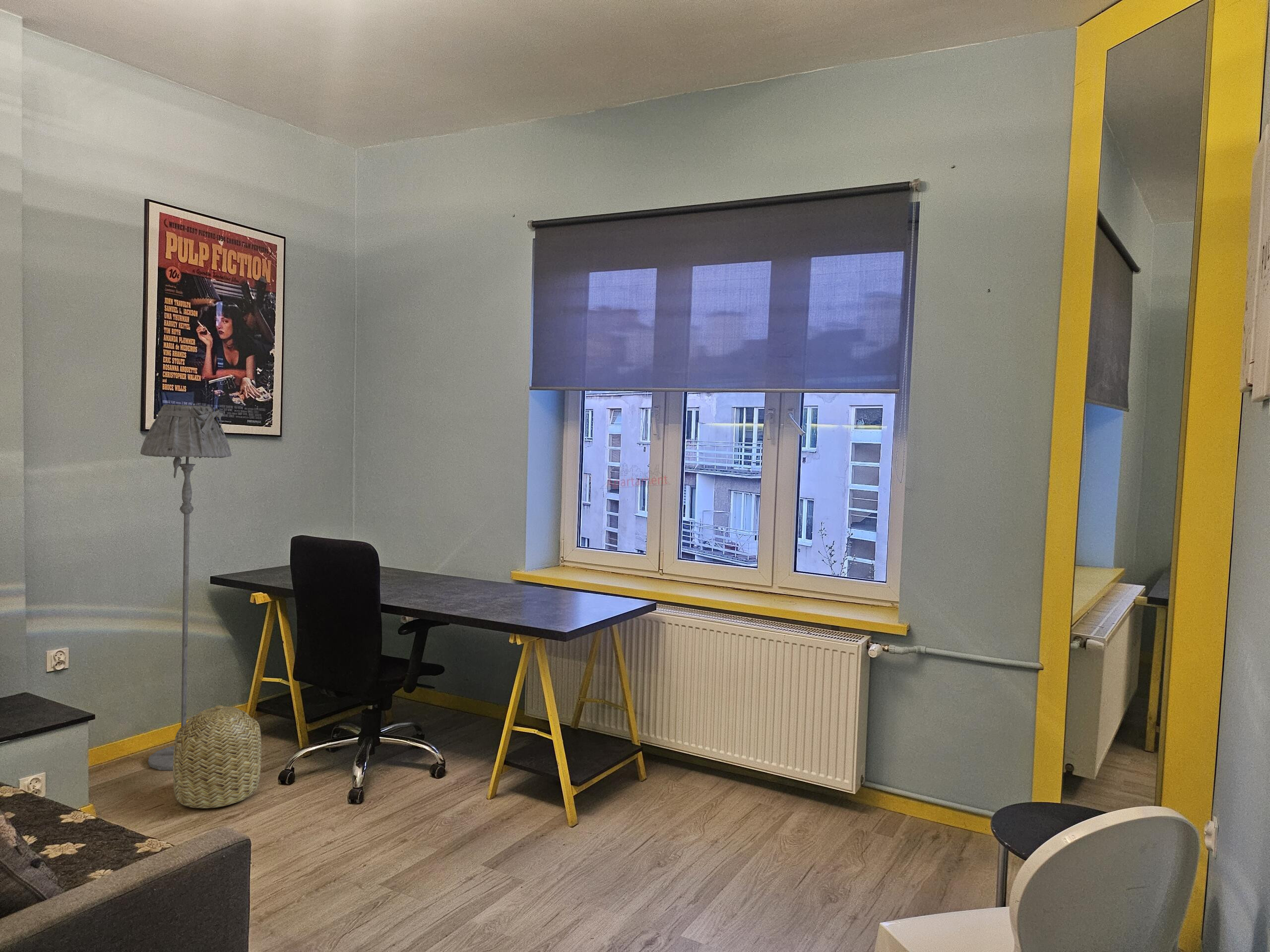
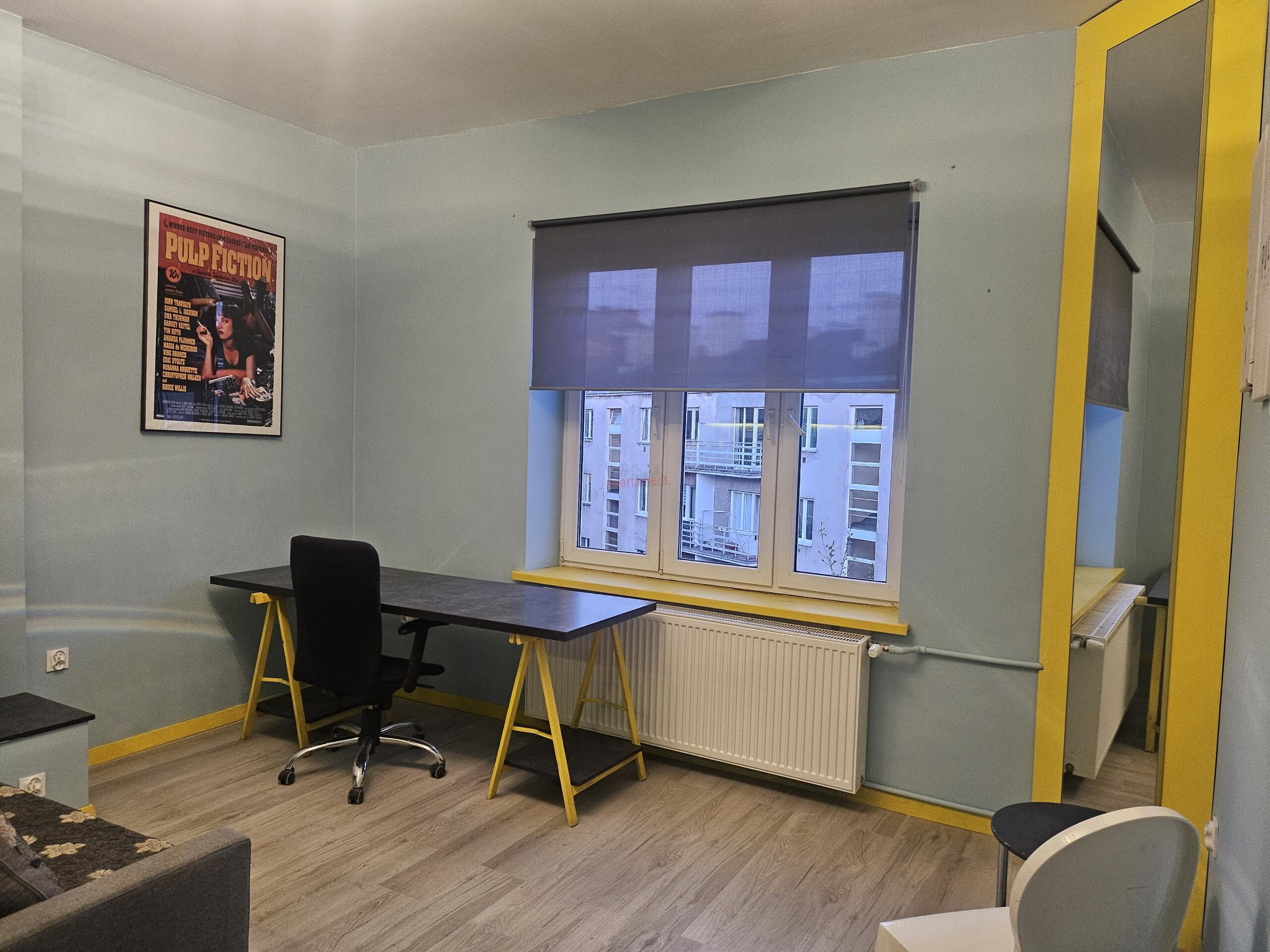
- basket (218, 751)
- floor lamp (185, 583)
